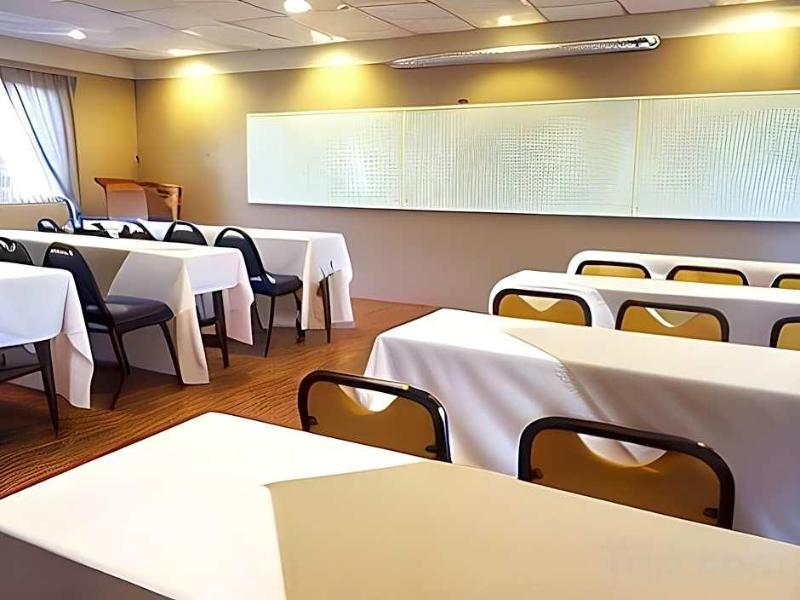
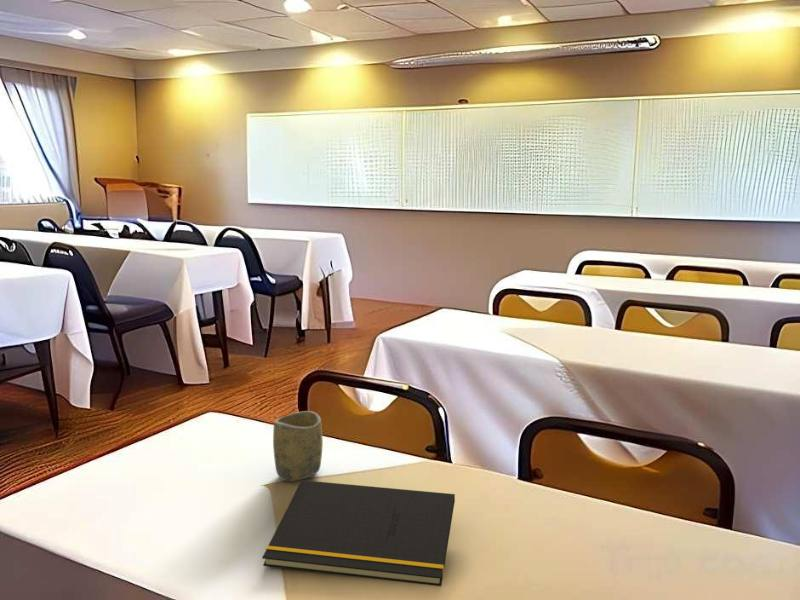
+ notepad (364, 527)
+ cup (298, 445)
